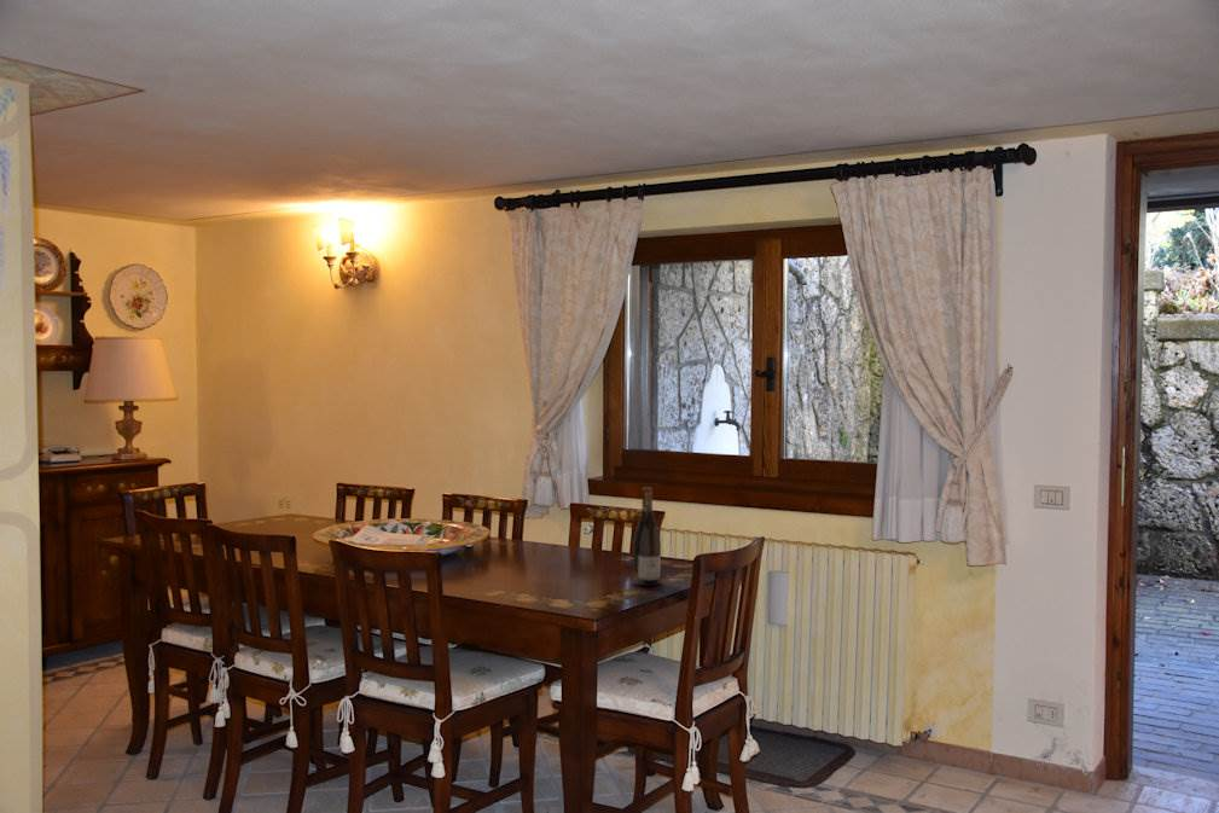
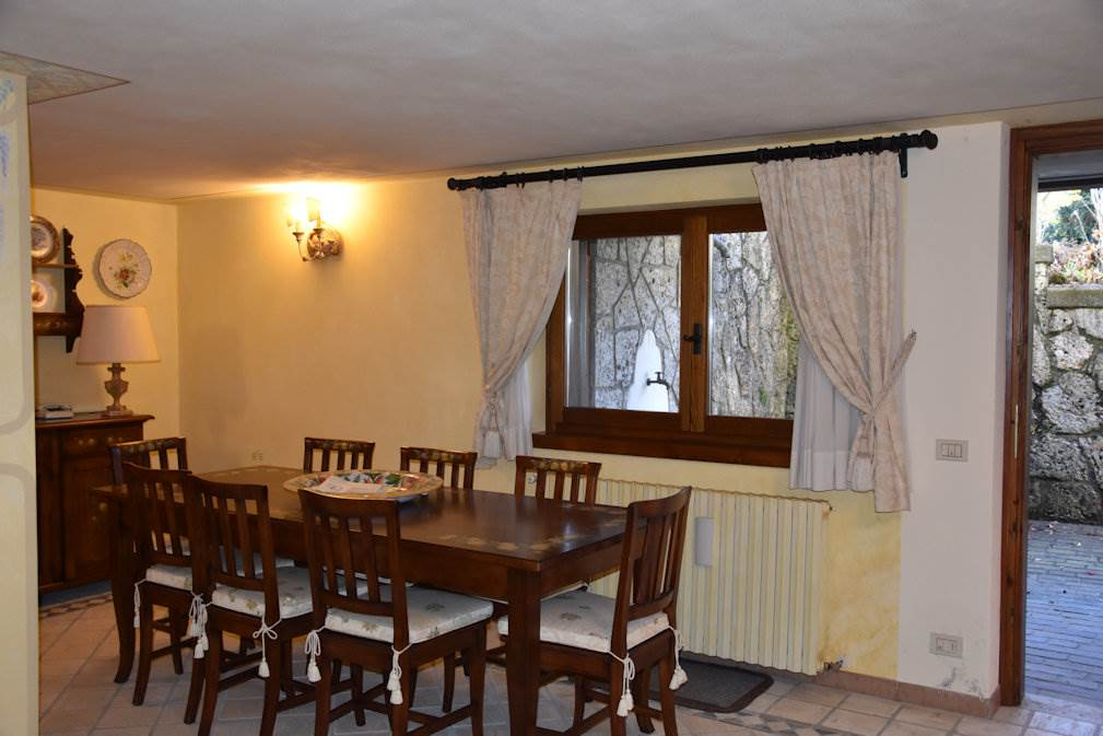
- wine bottle (646, 535)
